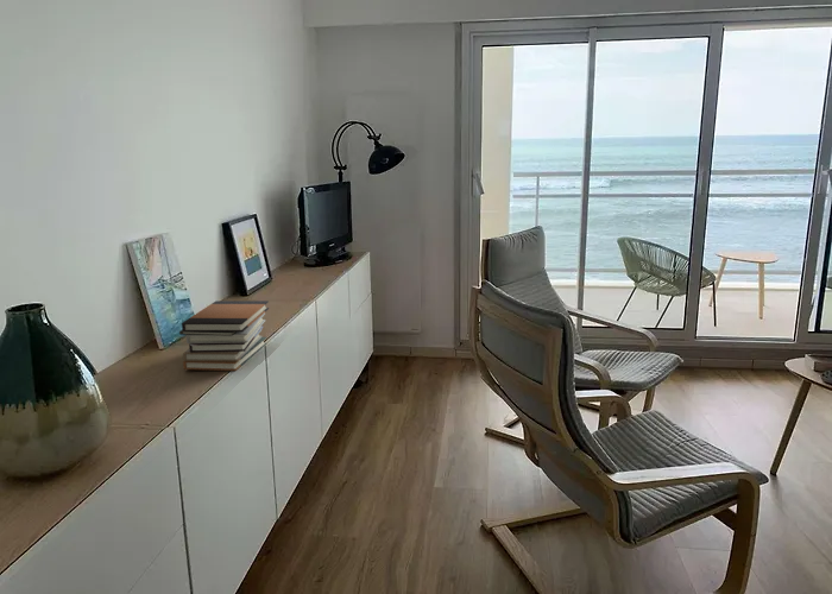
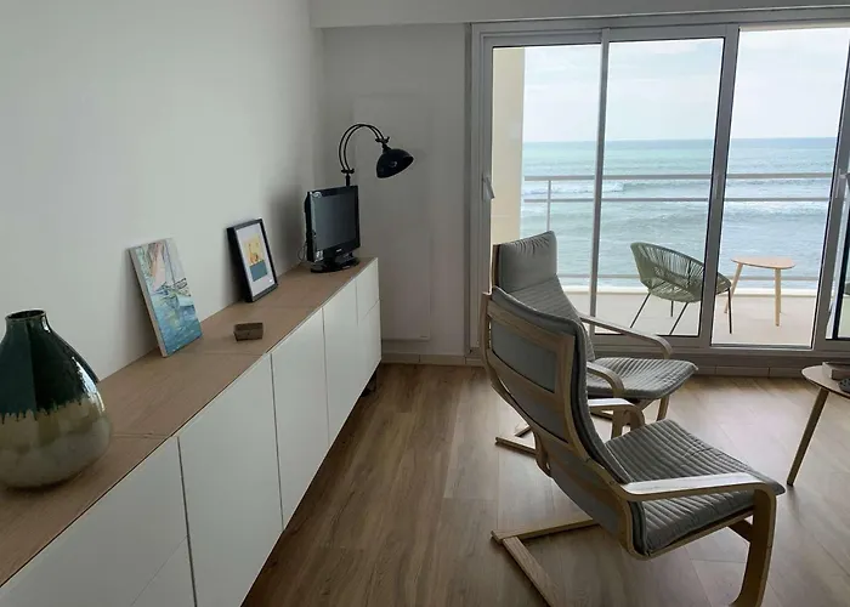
- book stack (228, 333)
